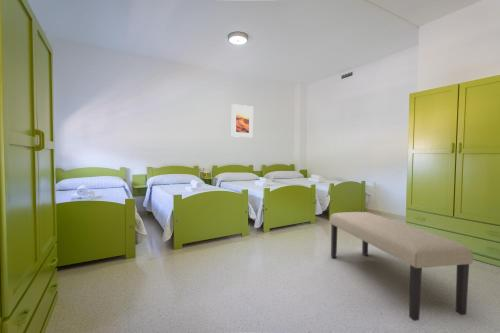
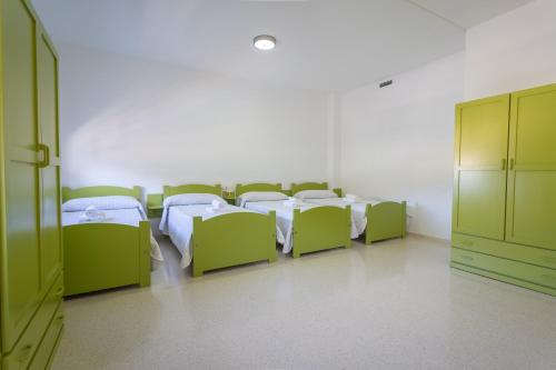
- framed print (242, 121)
- bench (384, 251)
